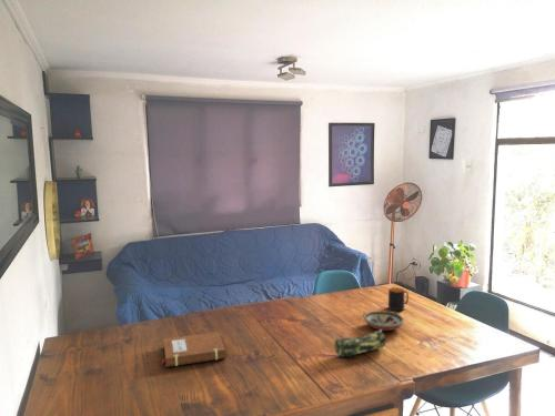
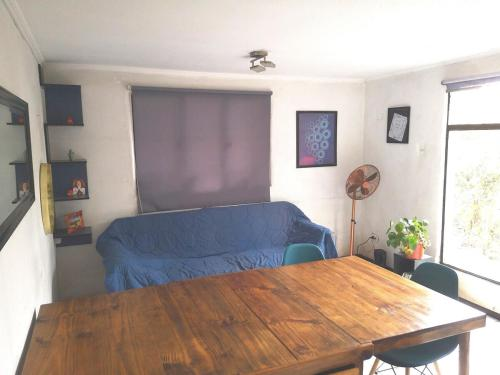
- decorative bowl (383, 322)
- mug (398, 298)
- notebook (192, 348)
- pencil case (361, 343)
